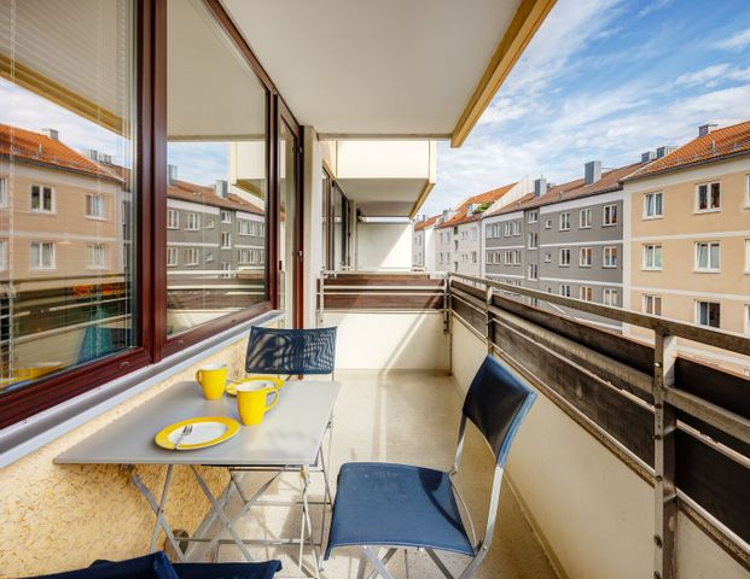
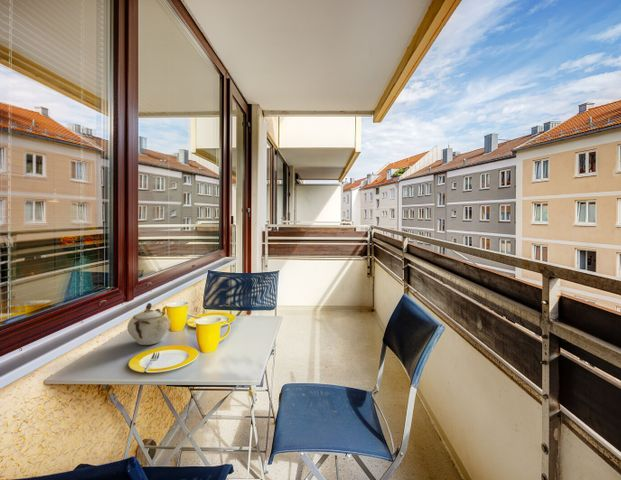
+ sugar bowl (149, 322)
